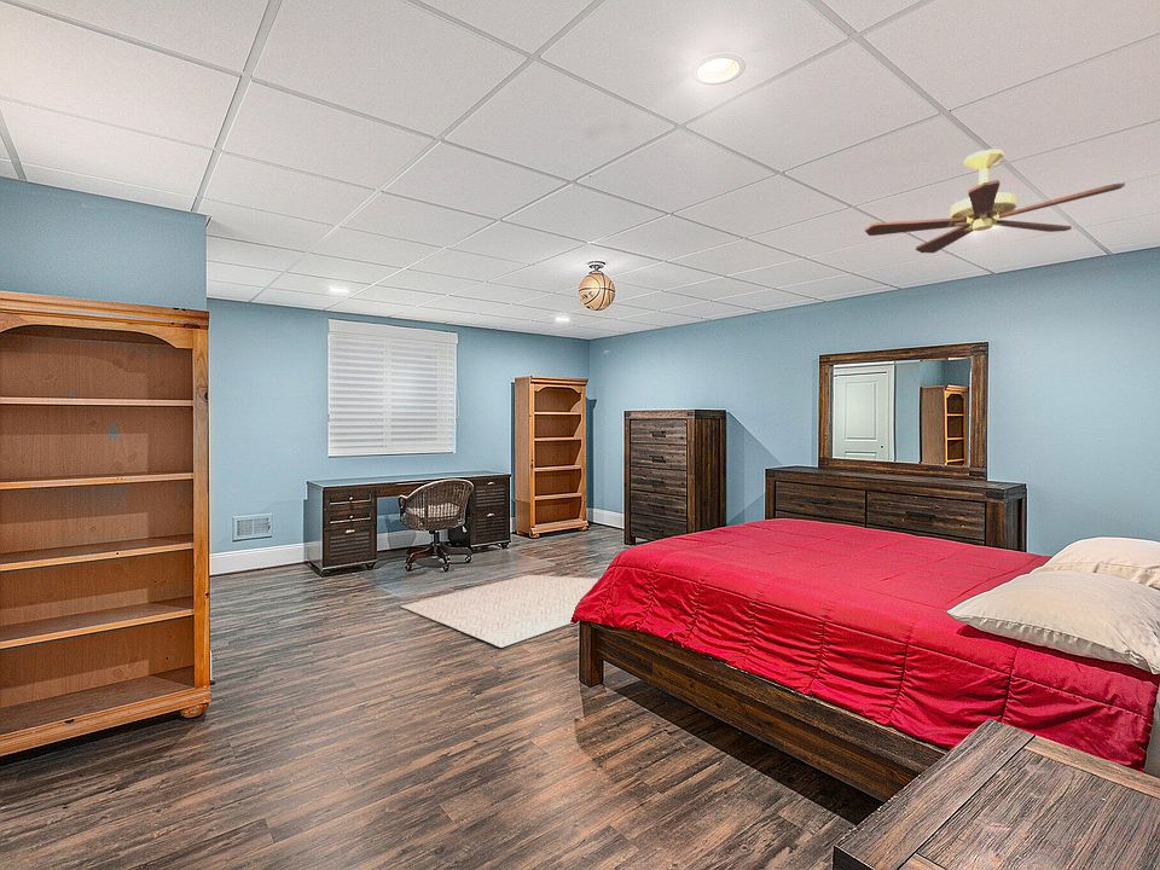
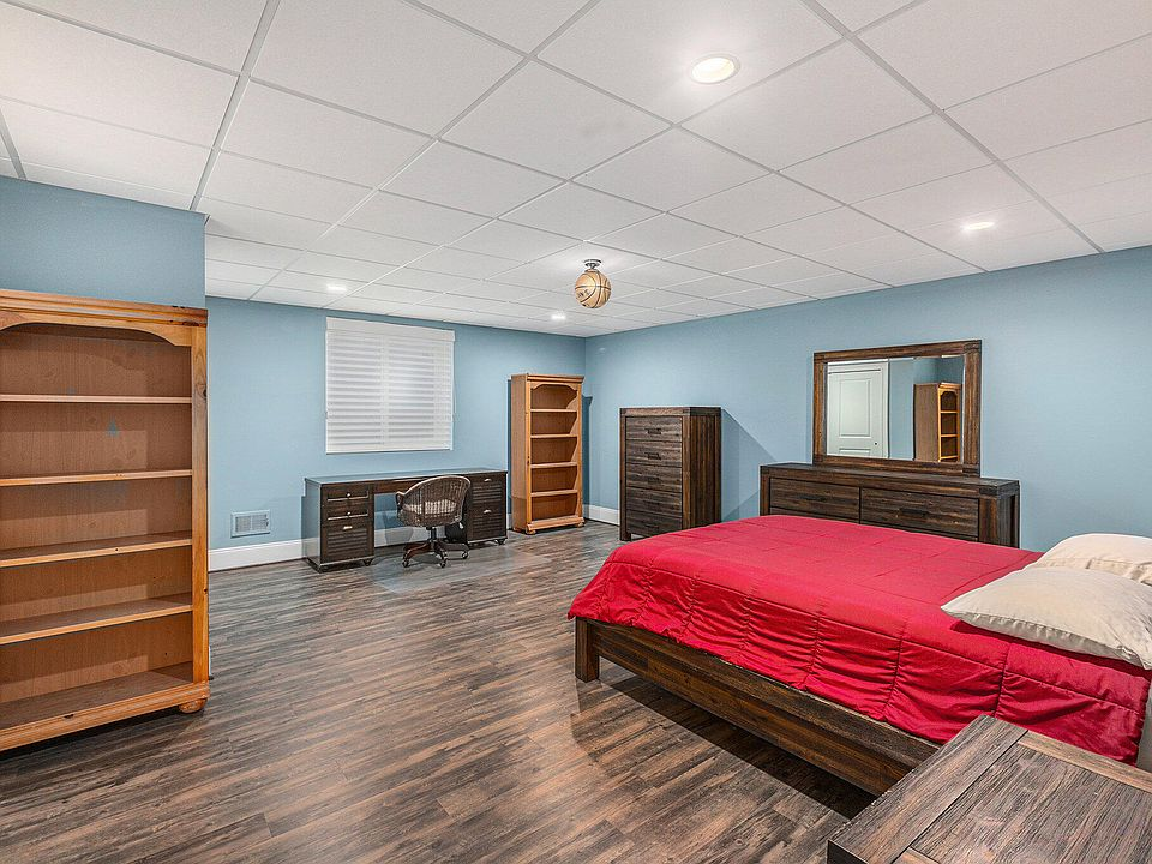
- rug (540, 597)
- ceiling fan (980, 190)
